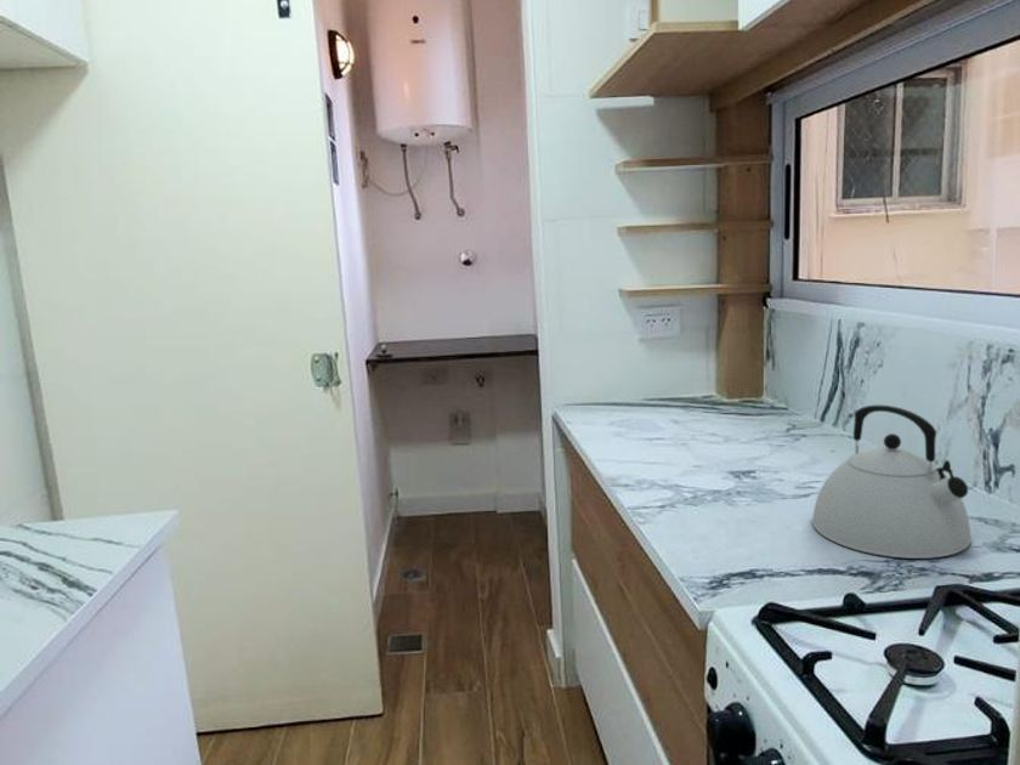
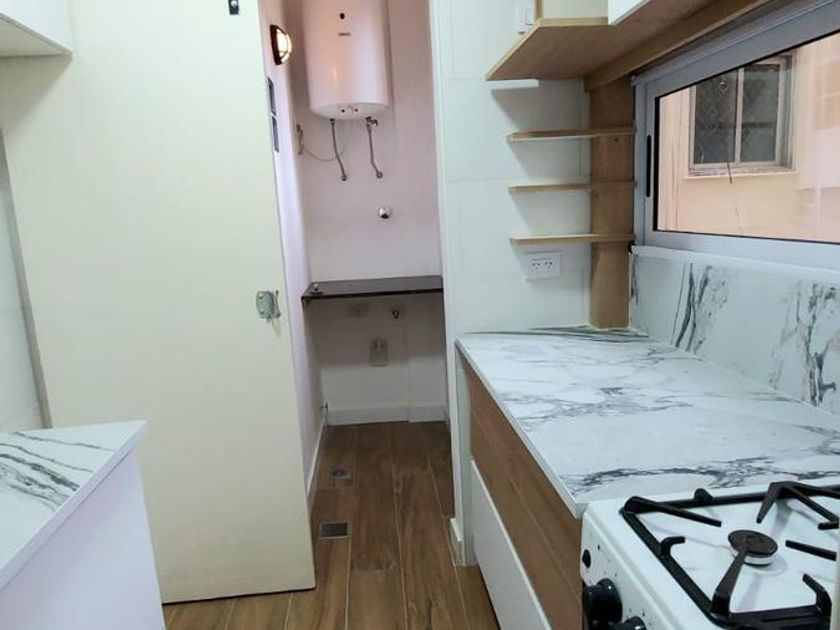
- kettle (894, 469)
